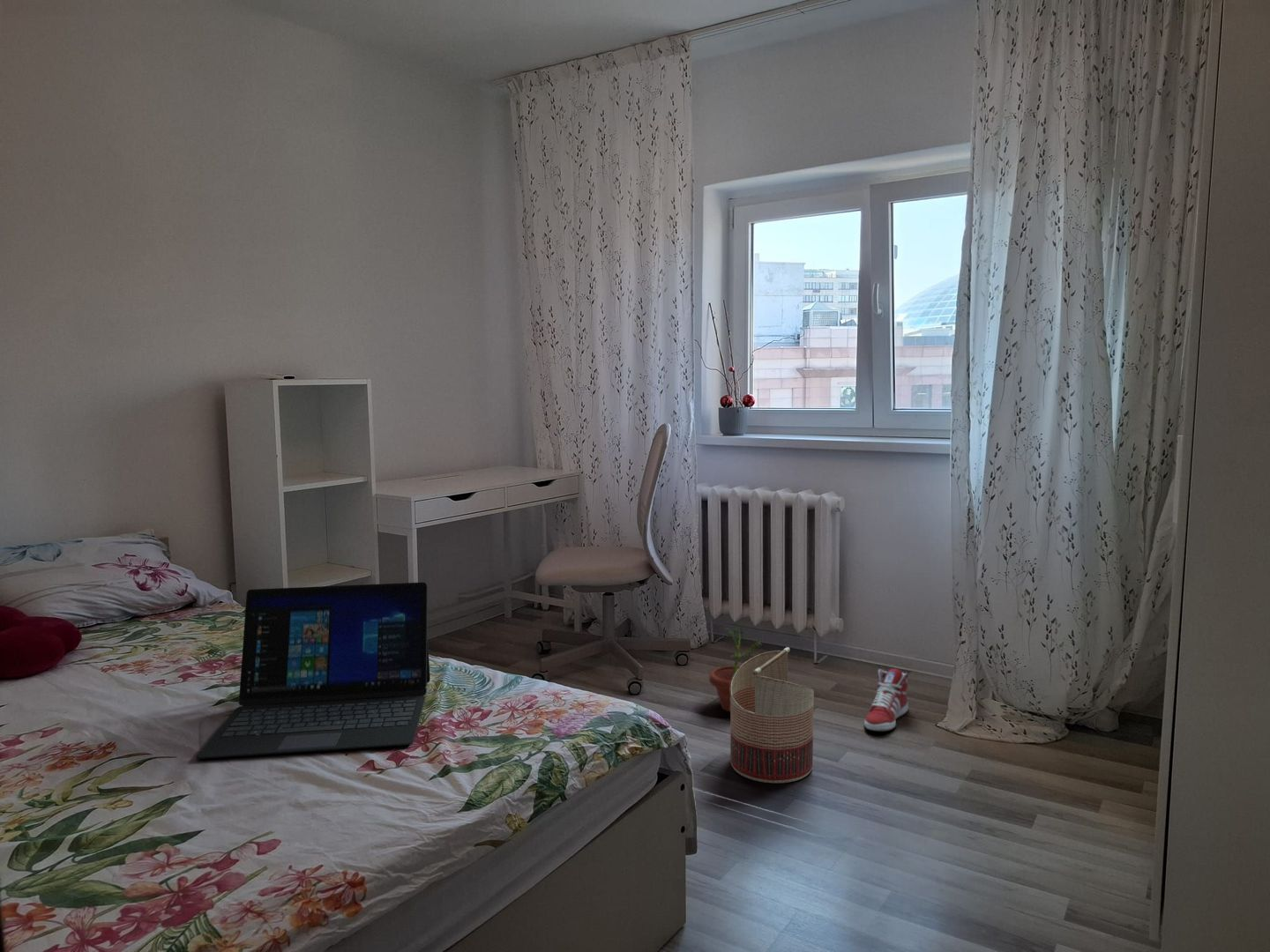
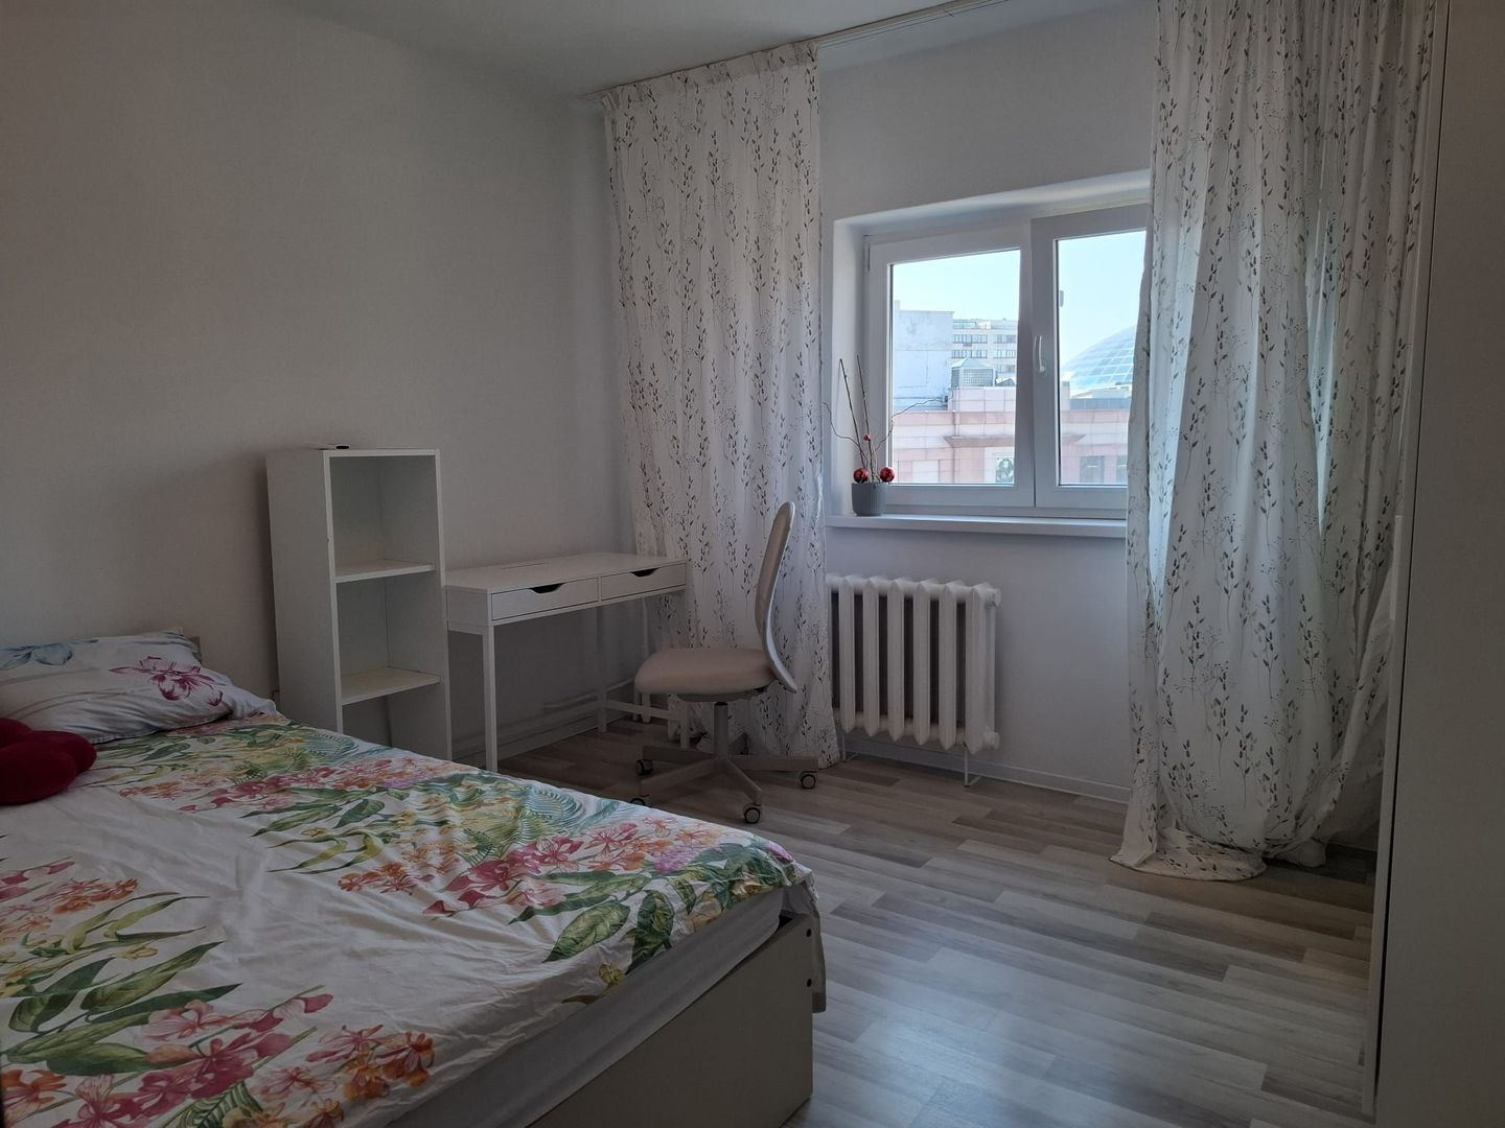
- potted plant (736, 667)
- laptop (324, 660)
- sneaker (886, 697)
- basket (771, 712)
